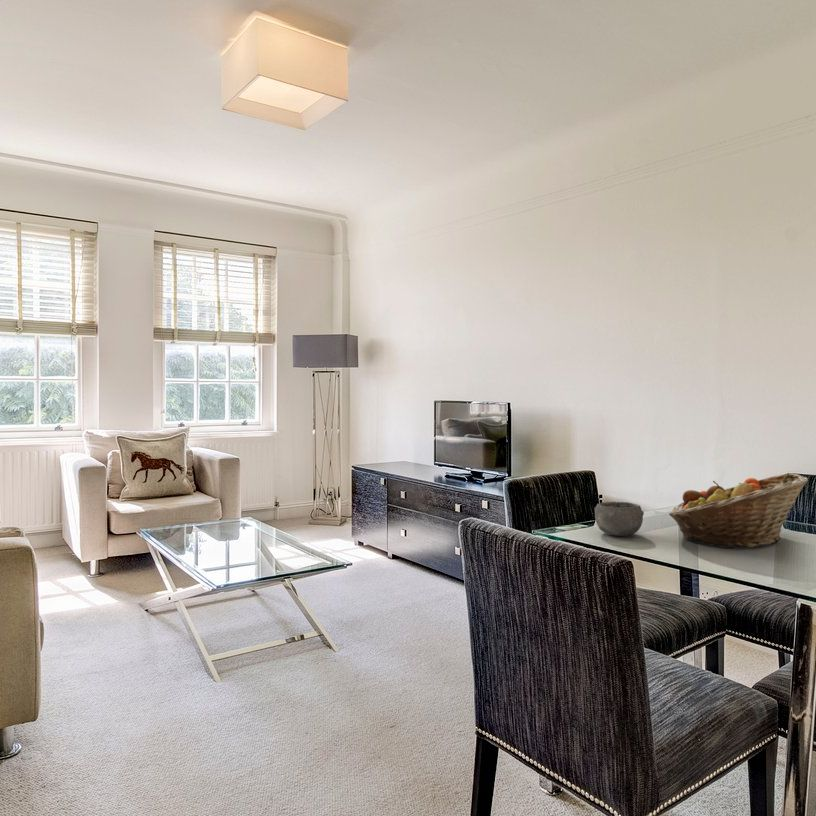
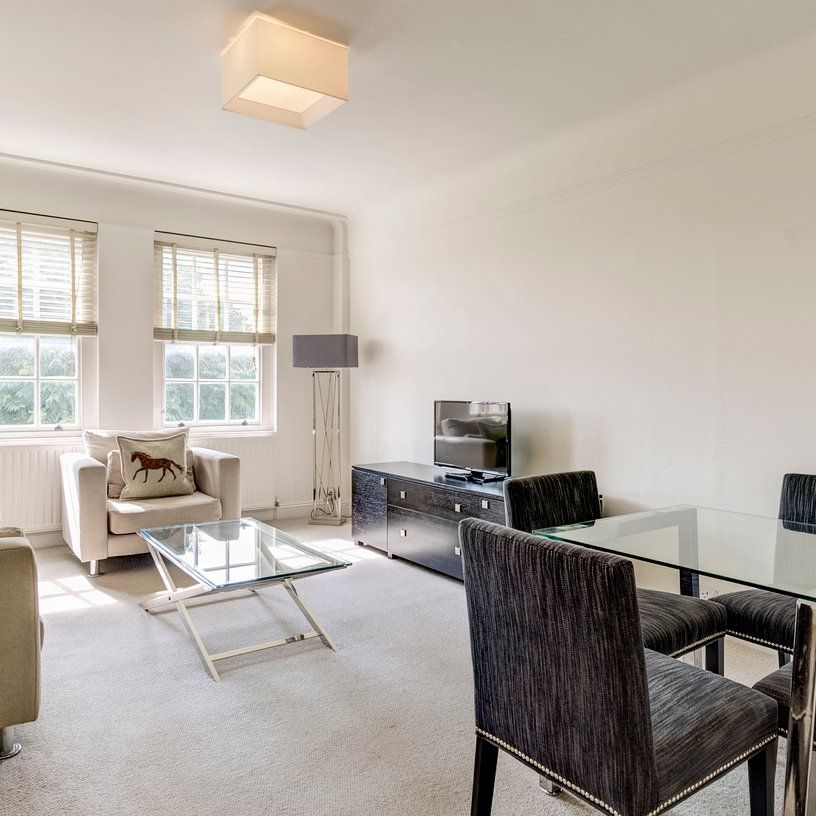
- bowl (618, 519)
- fruit basket (736, 506)
